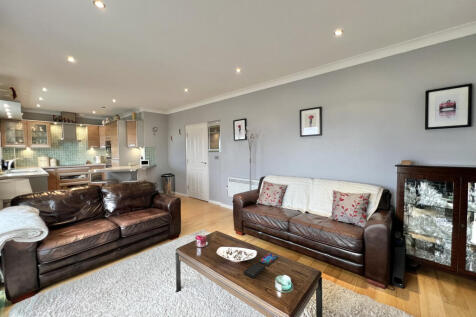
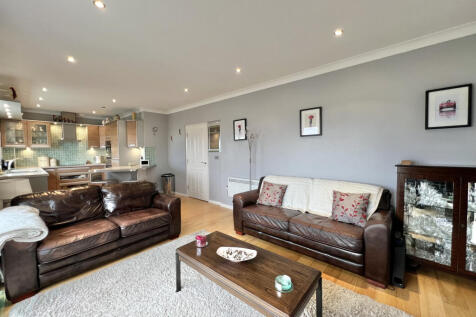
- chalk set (264, 260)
